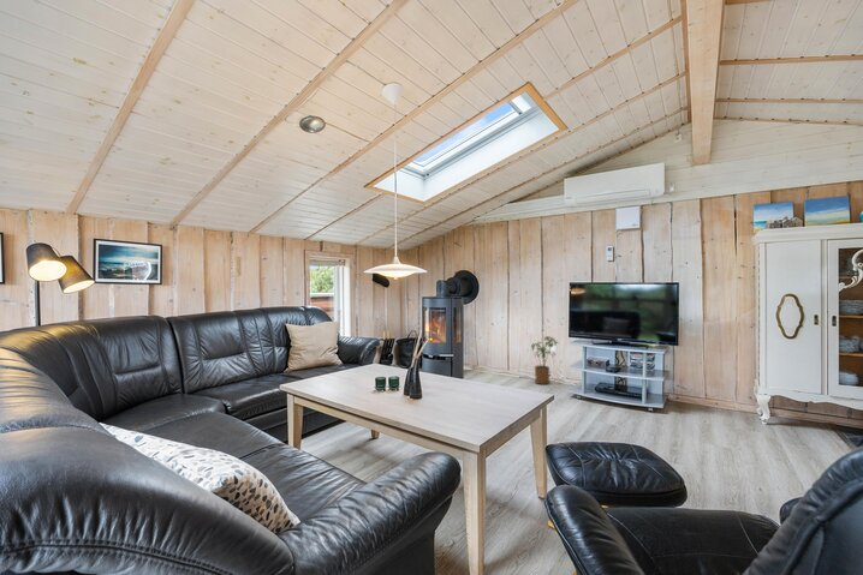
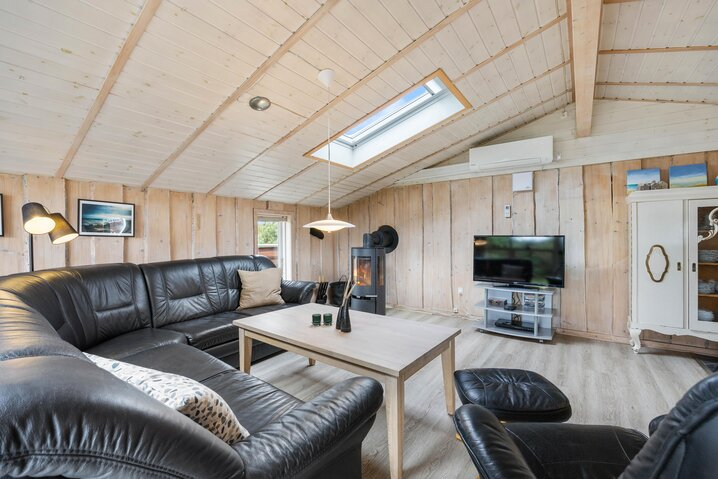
- house plant (542, 359)
